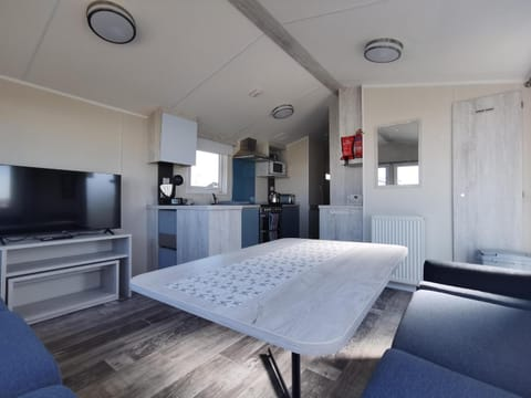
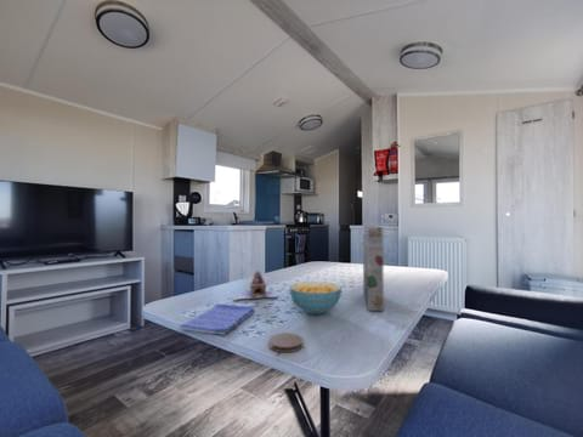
+ cereal bowl (315, 299)
+ dish towel (220, 316)
+ teapot (257, 283)
+ cereal box (372, 263)
+ coaster (285, 341)
